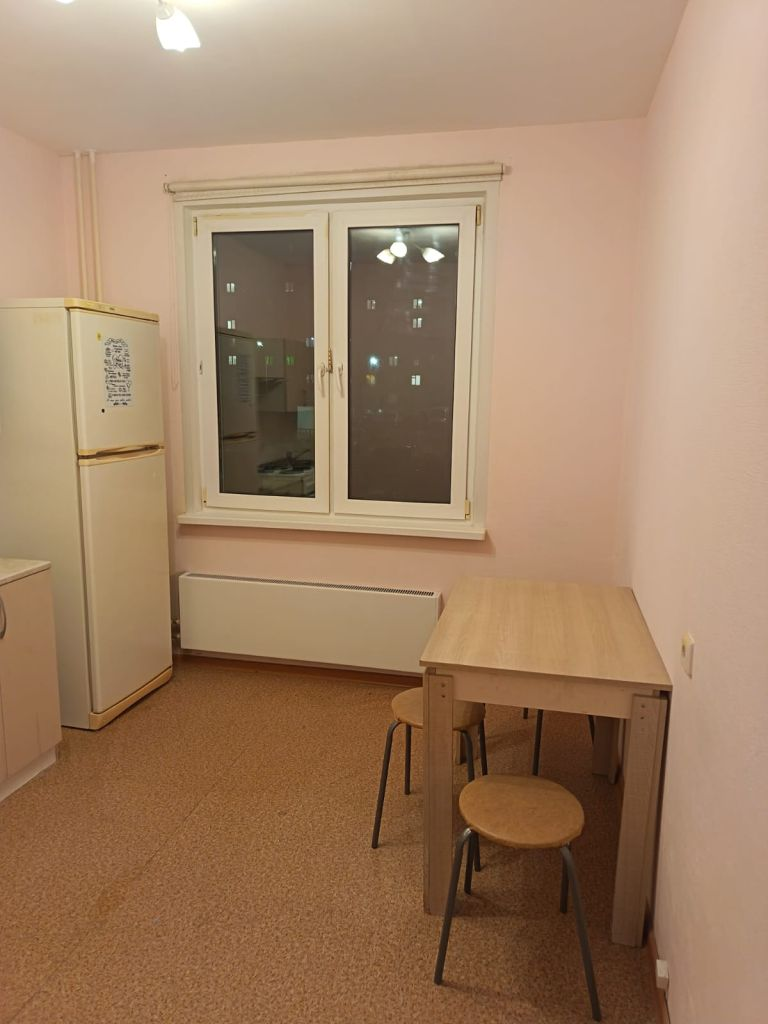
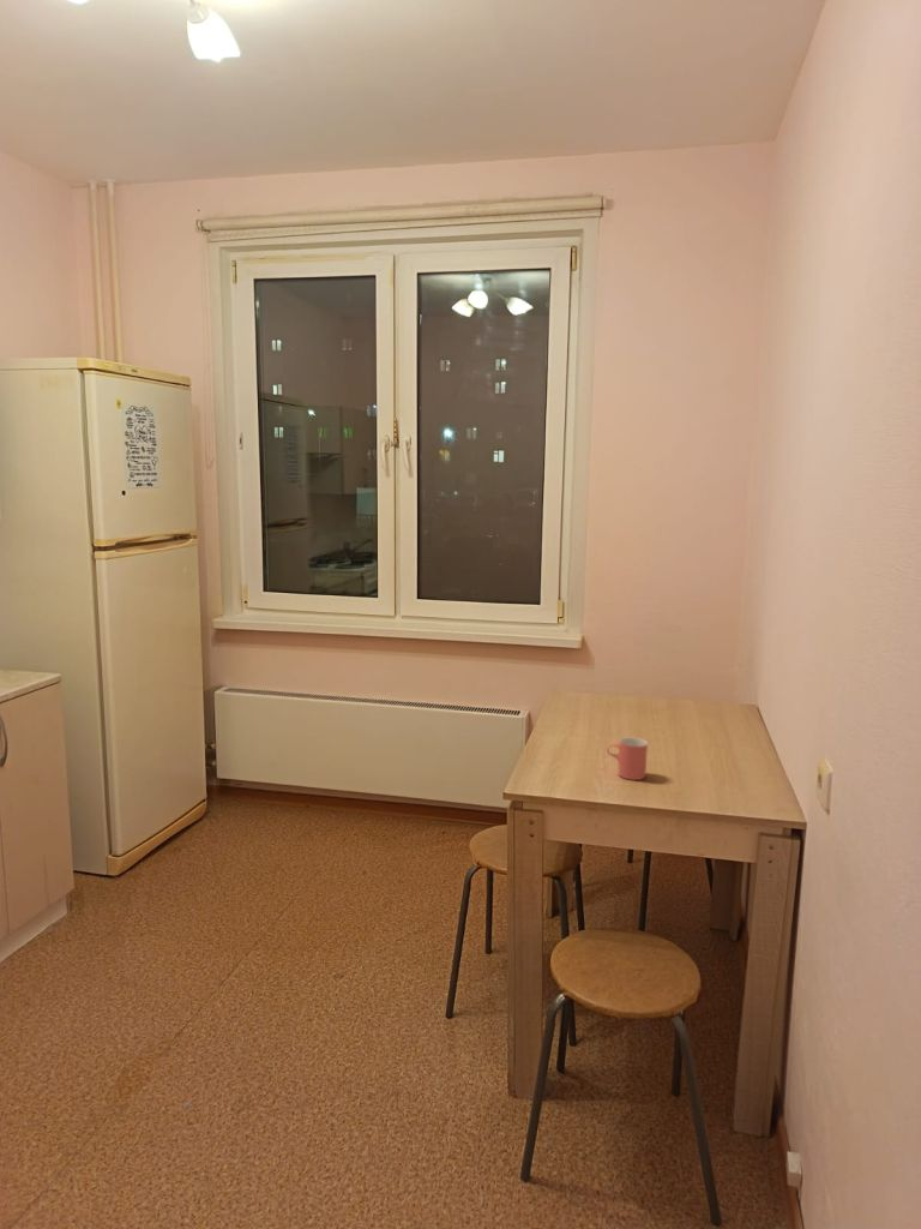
+ cup (626, 757)
